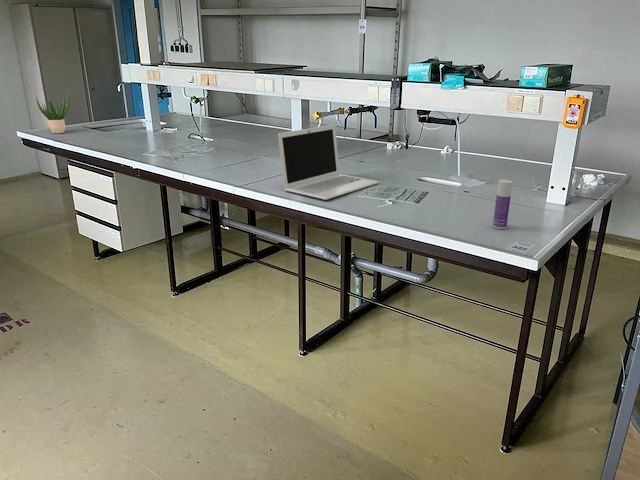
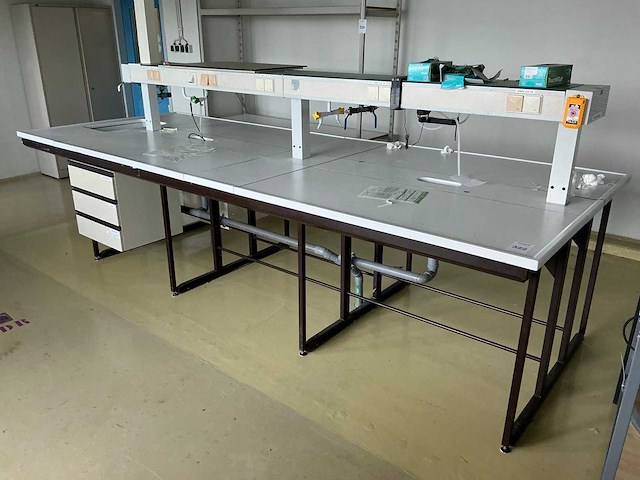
- laptop (330, 159)
- bottle (502, 204)
- potted plant (55, 111)
